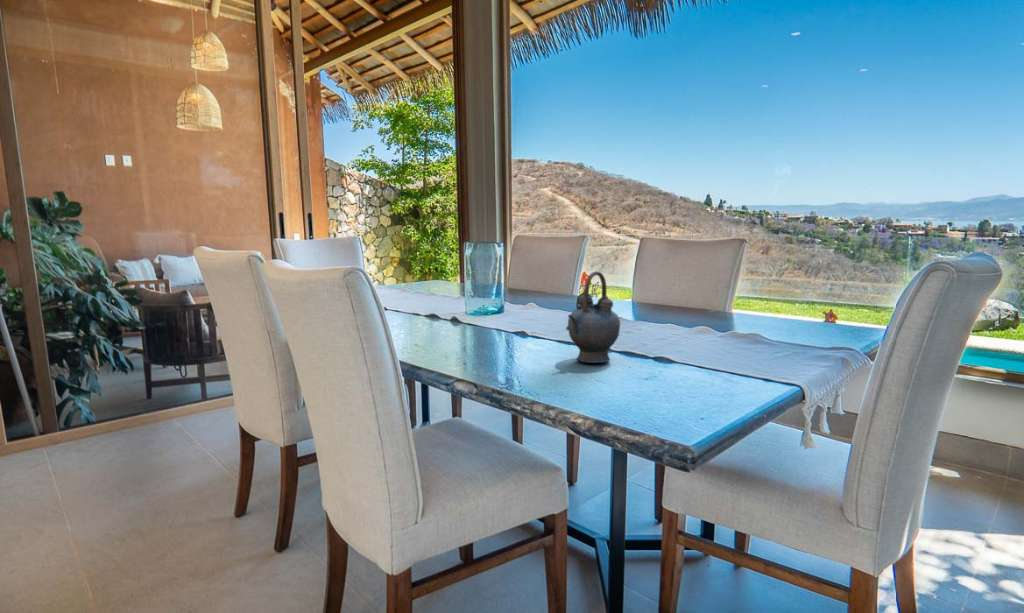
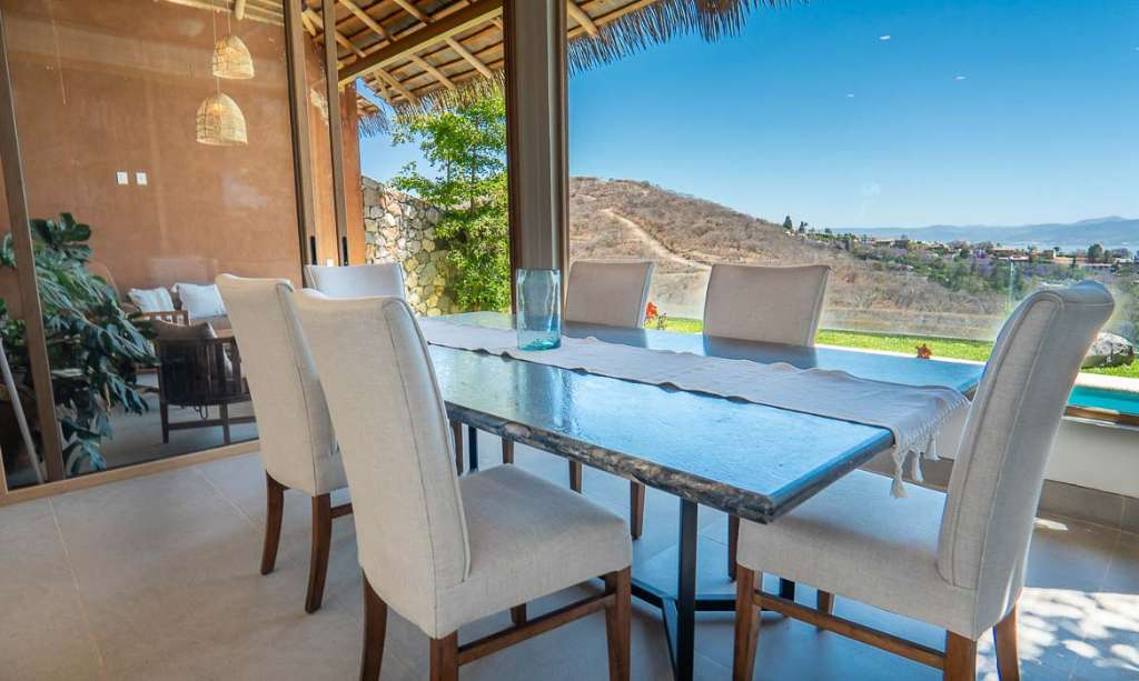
- teapot (589, 317)
